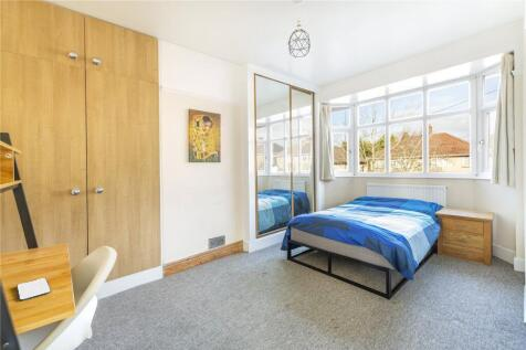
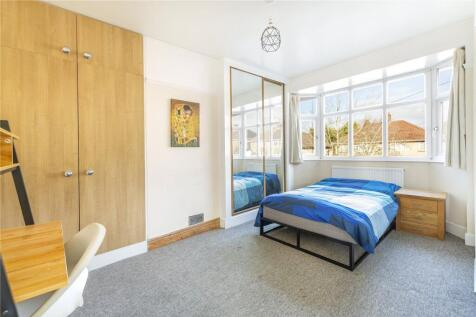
- smartphone (33, 288)
